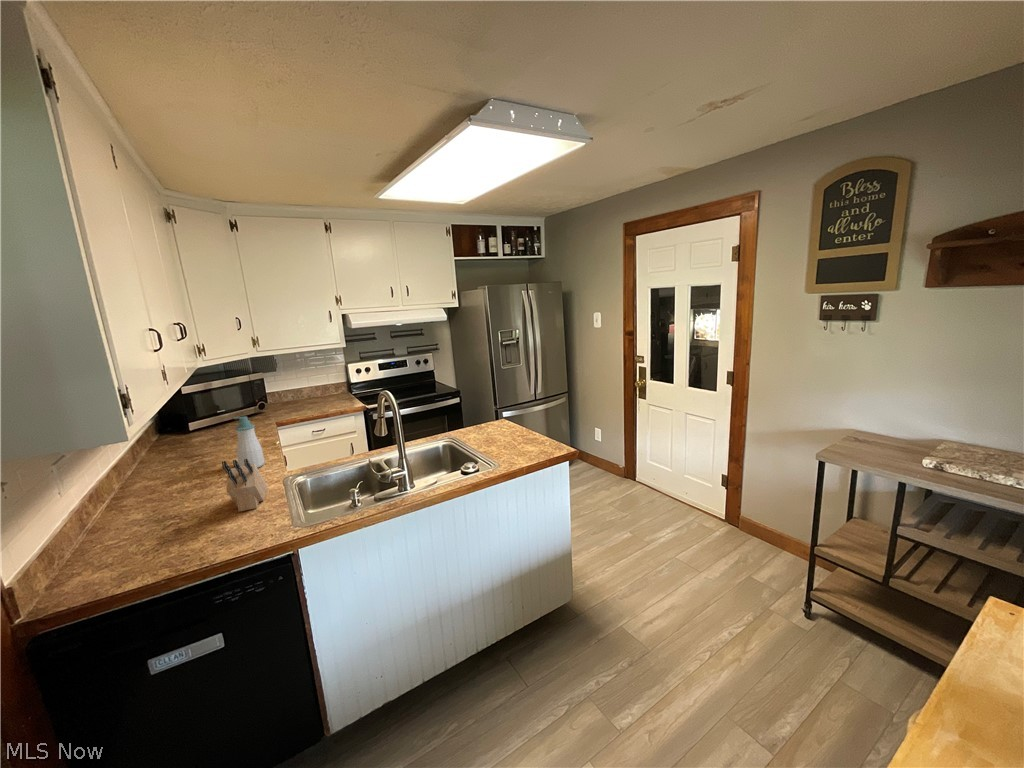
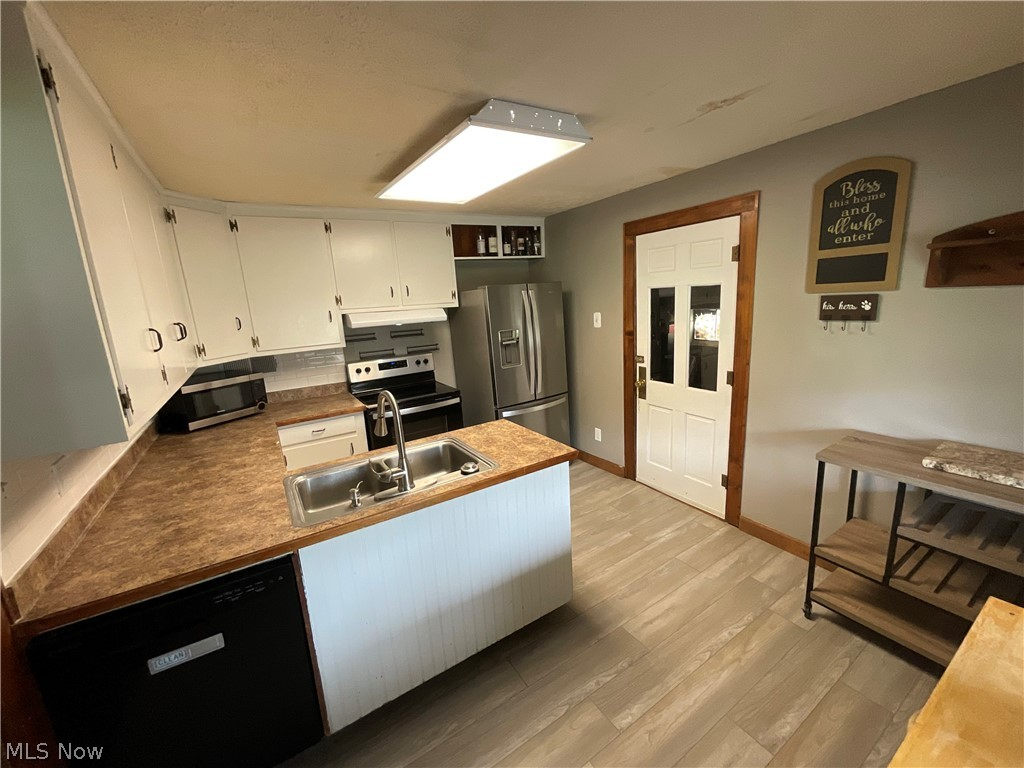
- soap bottle (247, 442)
- knife block (245, 477)
